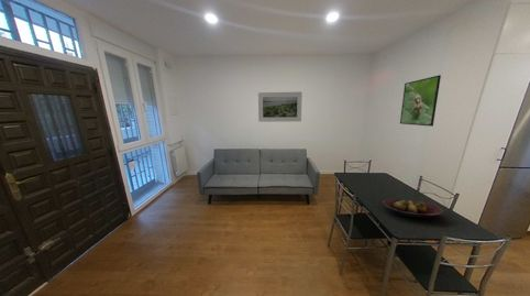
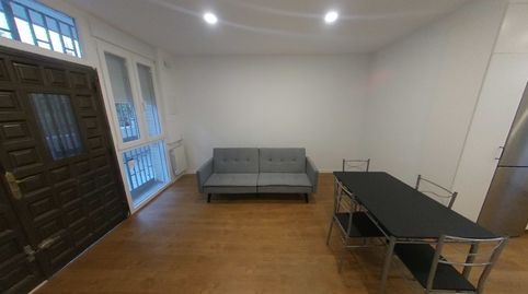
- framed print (417, 102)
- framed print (279, 107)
- fruit bowl (411, 207)
